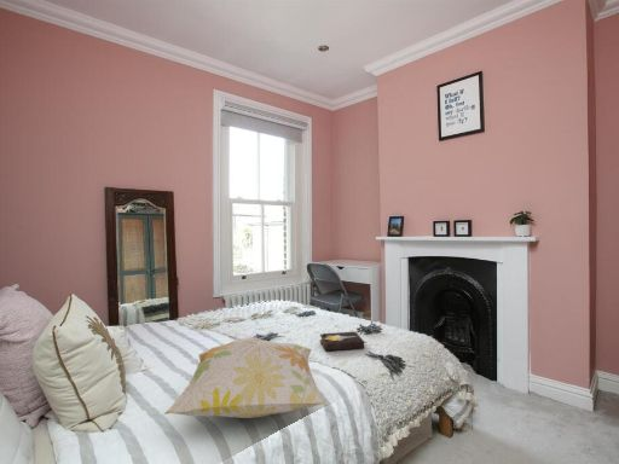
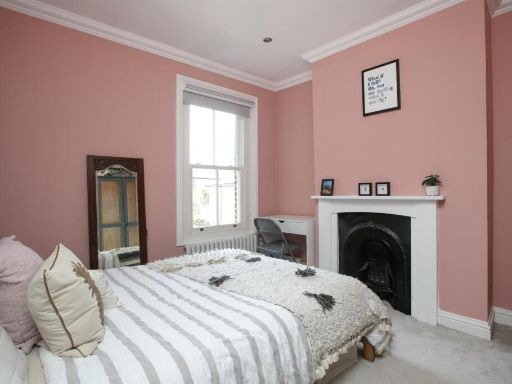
- decorative pillow (253, 375)
- hardback book (341, 340)
